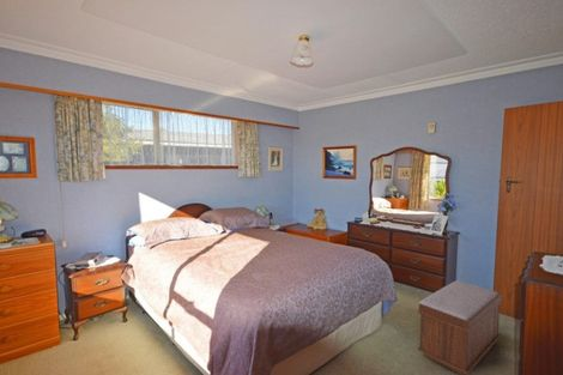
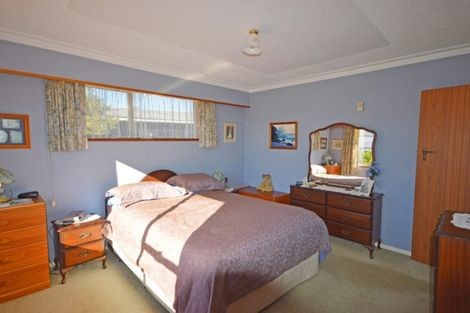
- bench (460, 321)
